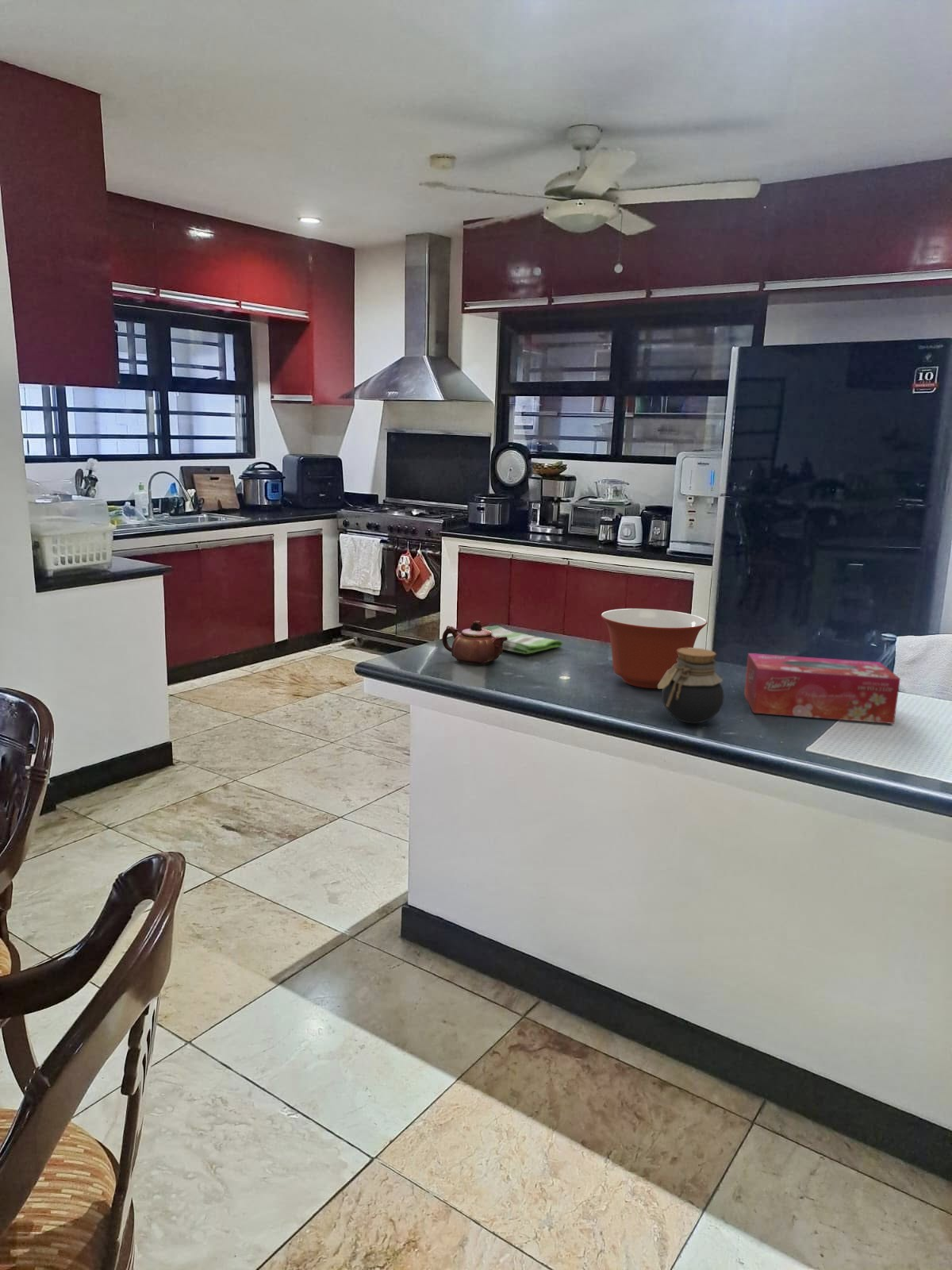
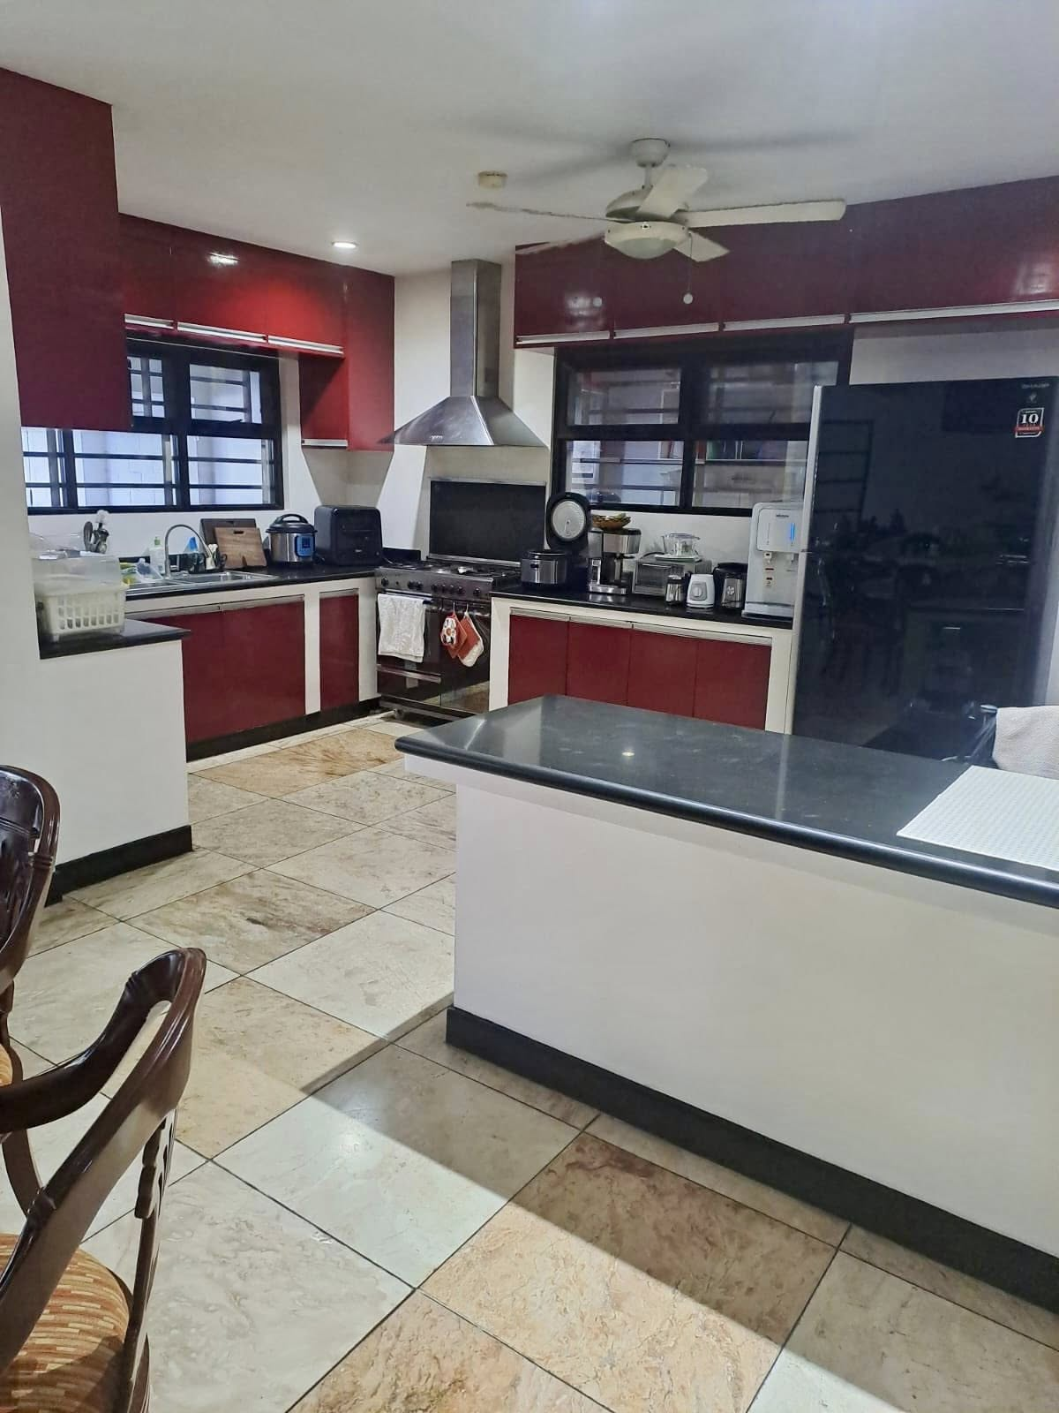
- mixing bowl (651, 649)
- jar (689, 687)
- dish towel (512, 638)
- teapot (474, 640)
- tissue box (817, 687)
